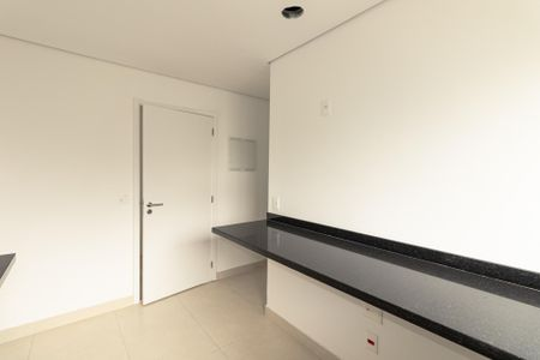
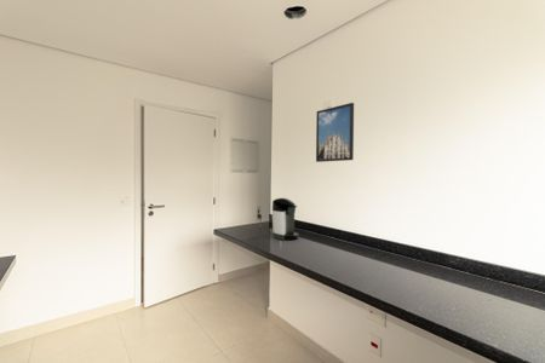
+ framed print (333, 133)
+ coffee maker (280, 218)
